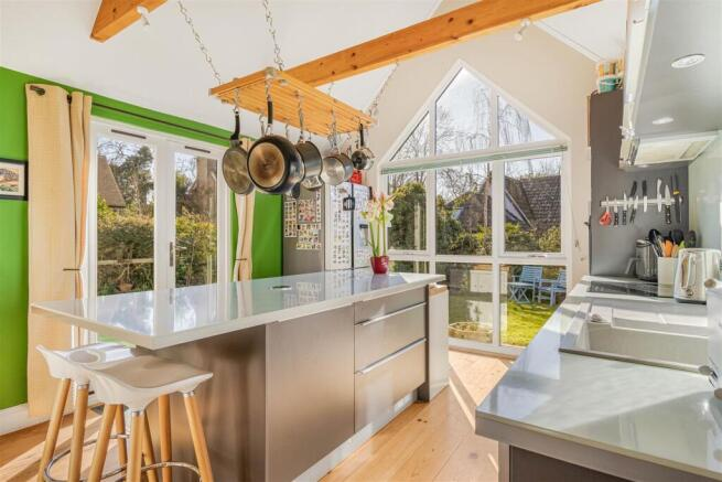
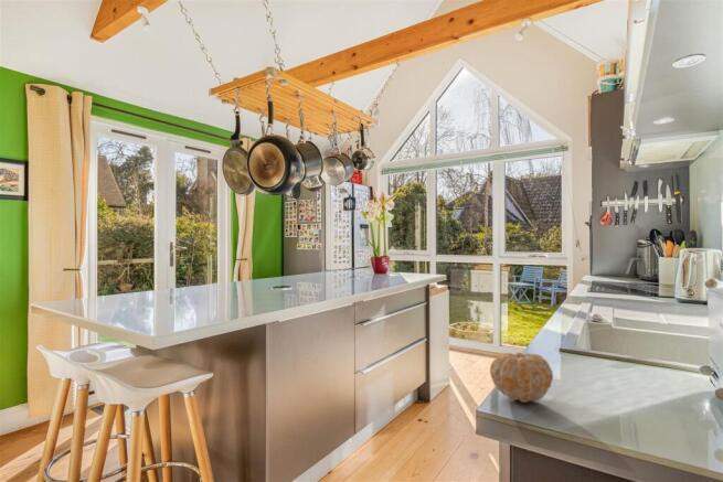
+ fruit (521, 375)
